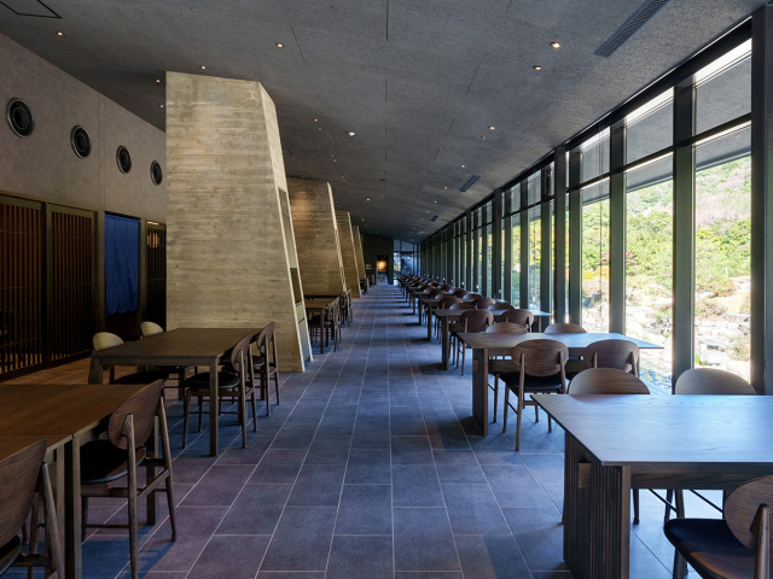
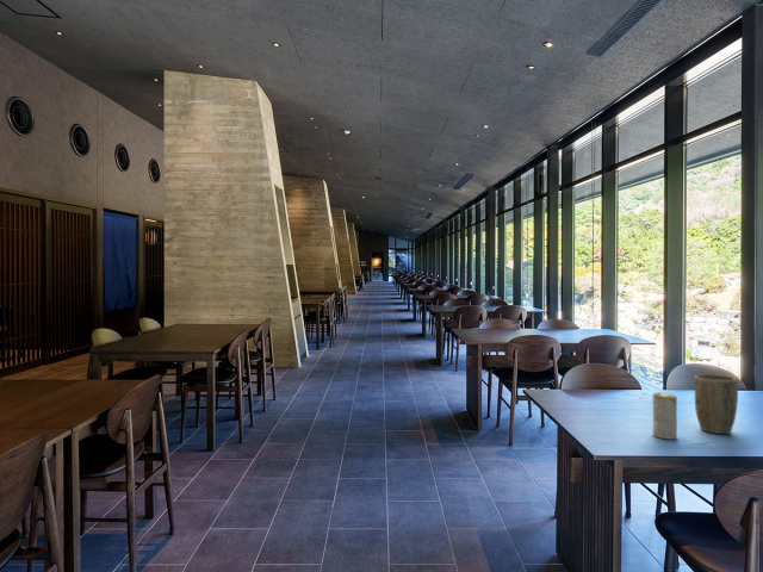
+ plant pot (715, 403)
+ candle (664, 415)
